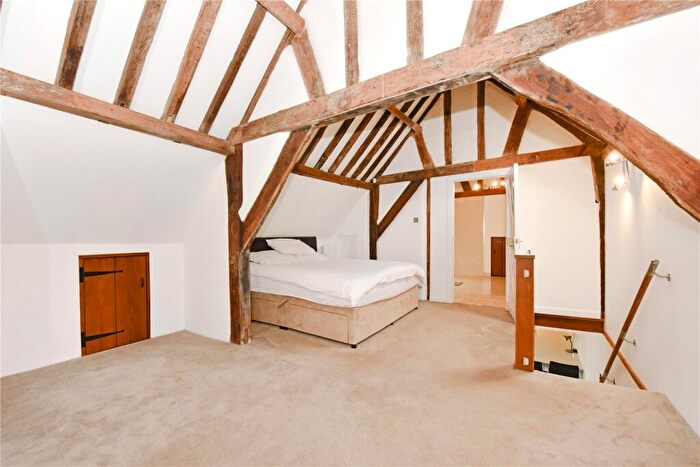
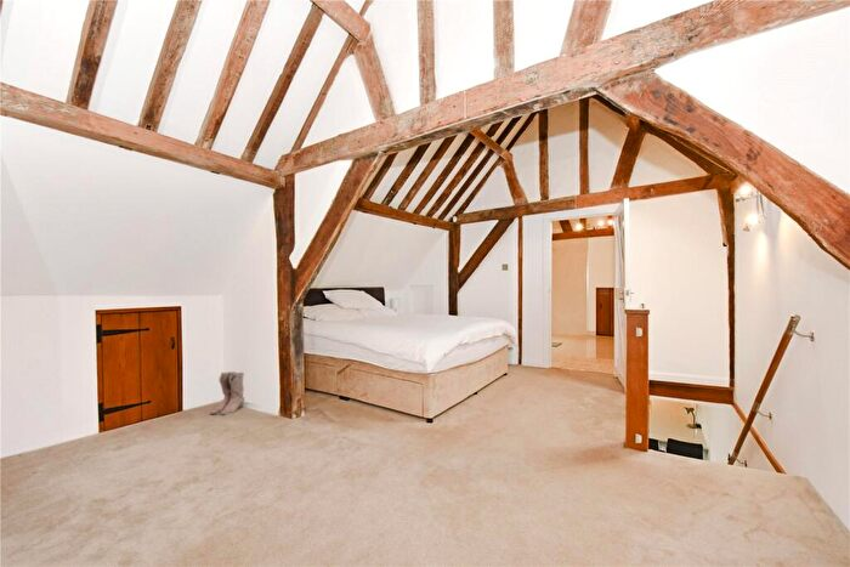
+ boots (227, 391)
